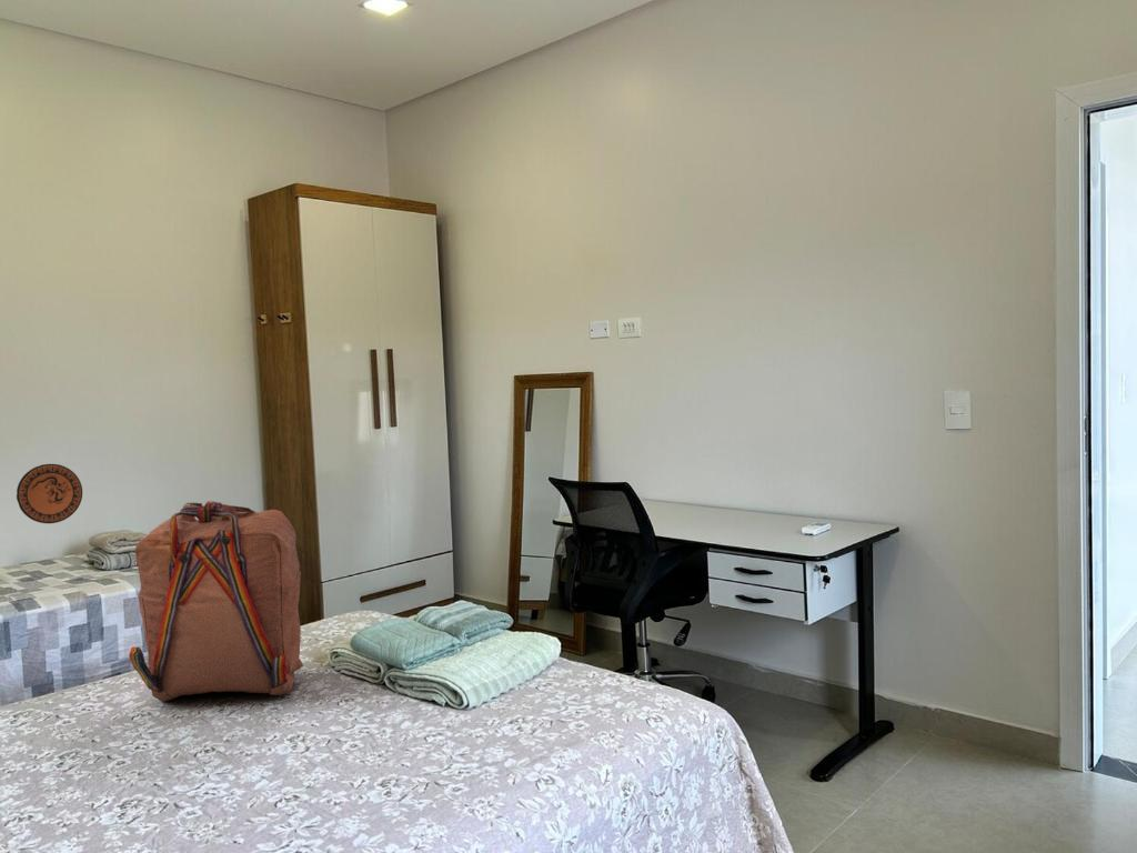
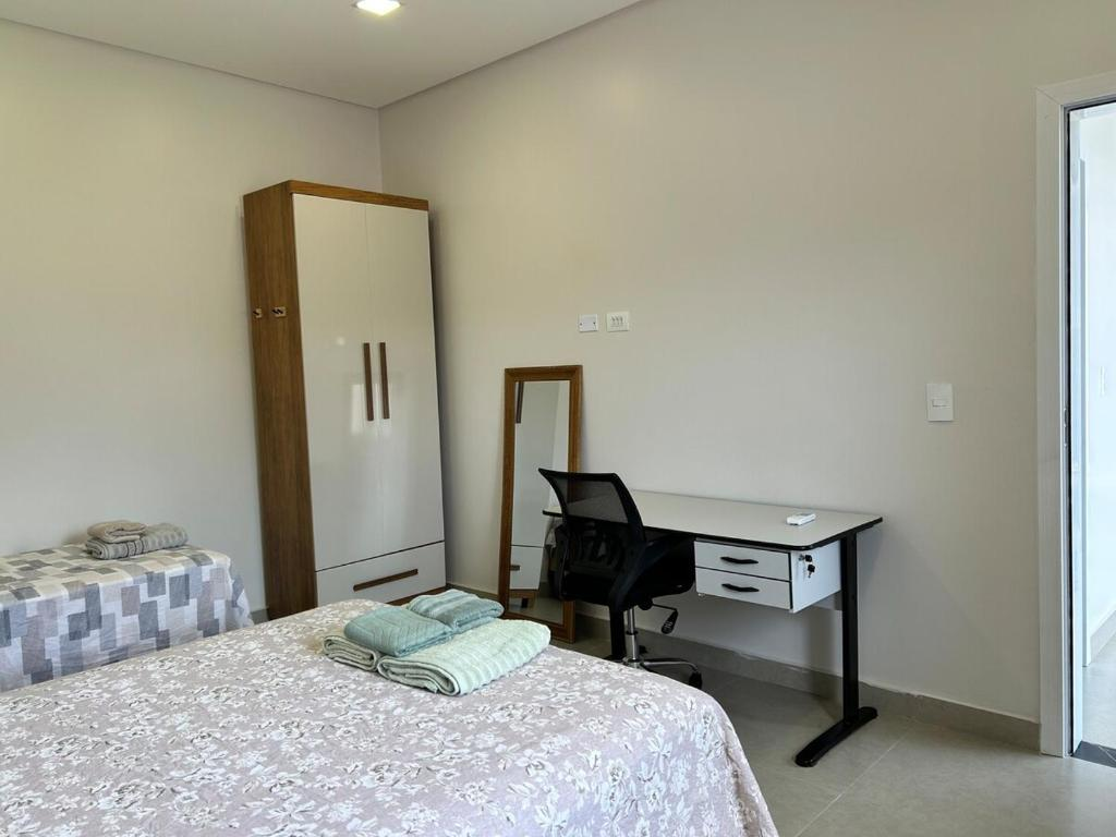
- backpack (222, 598)
- decorative plate (50, 493)
